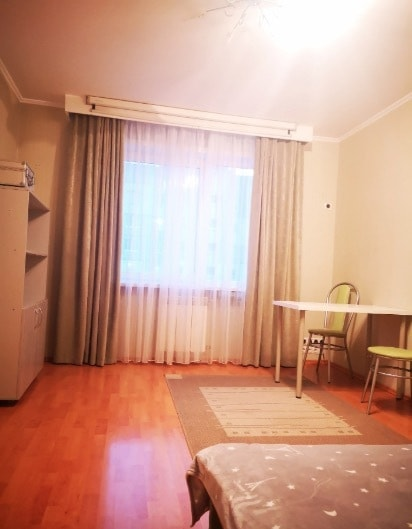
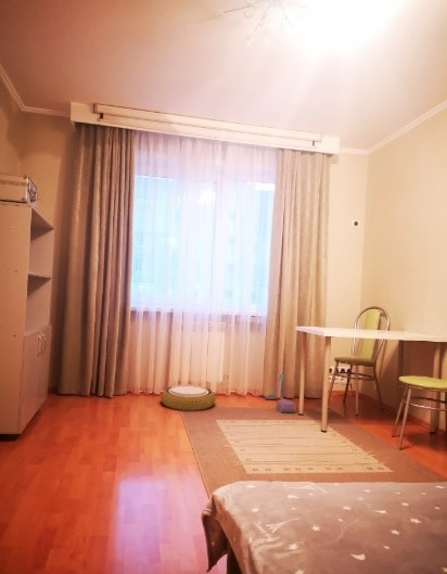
+ vacuum cleaner (281, 388)
+ woven basket (188, 396)
